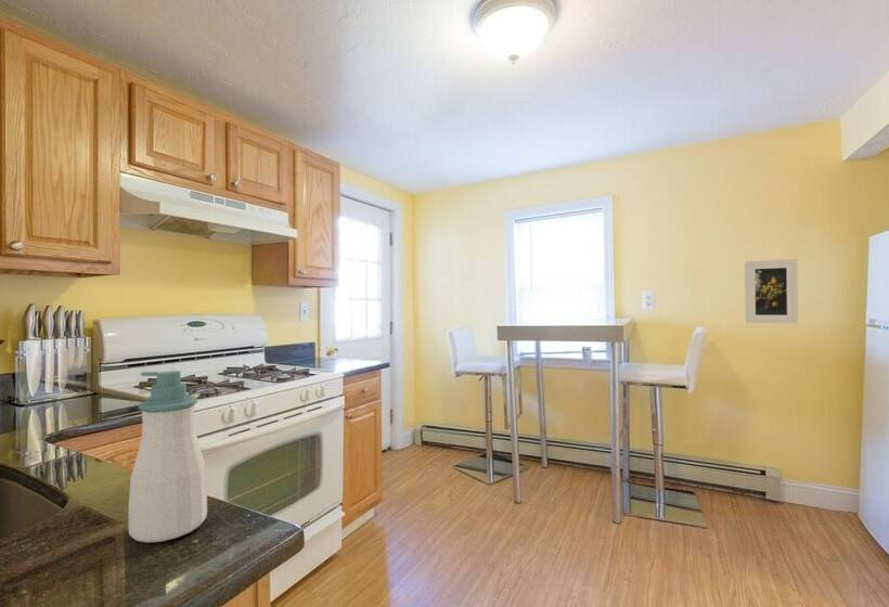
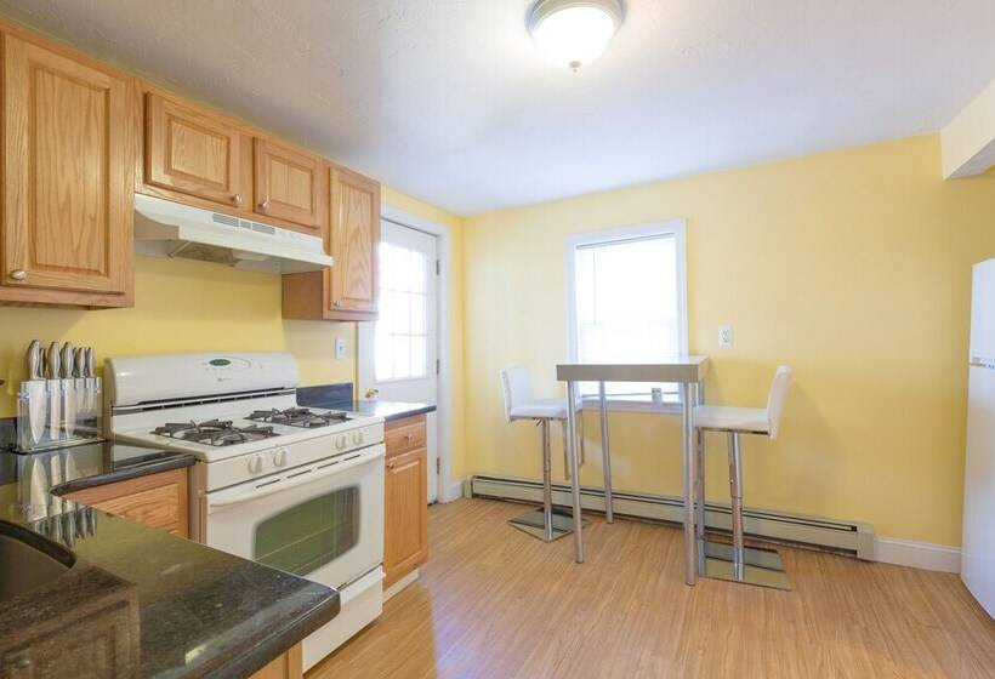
- soap bottle (169, 449)
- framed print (770, 292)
